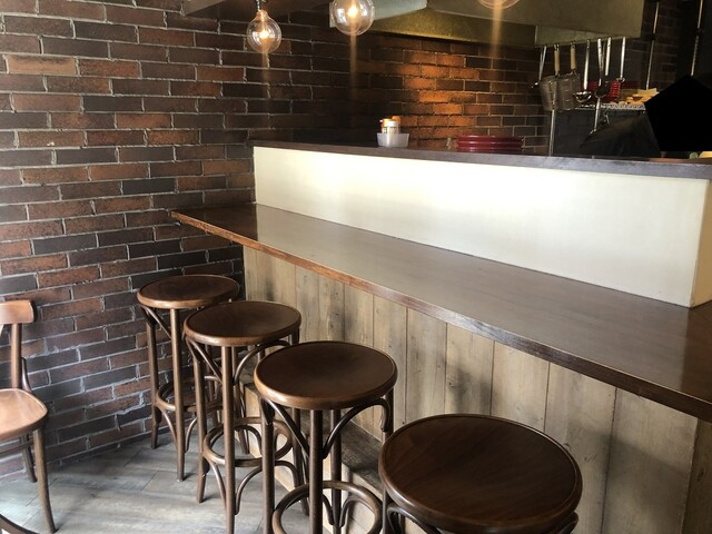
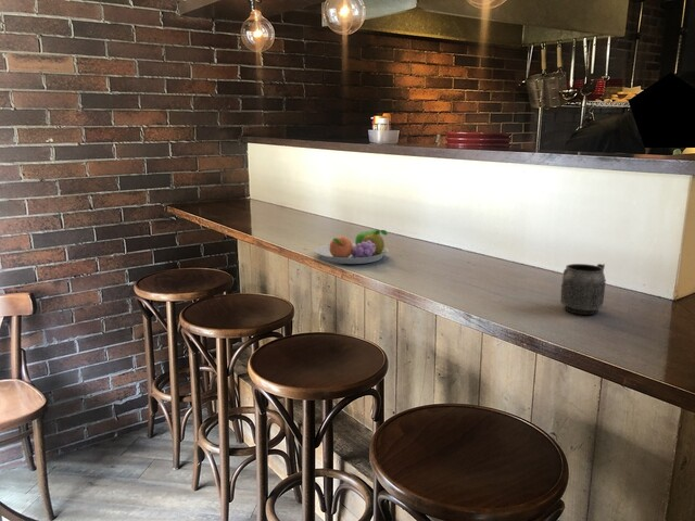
+ mug (586, 287)
+ fruit bowl (354, 243)
